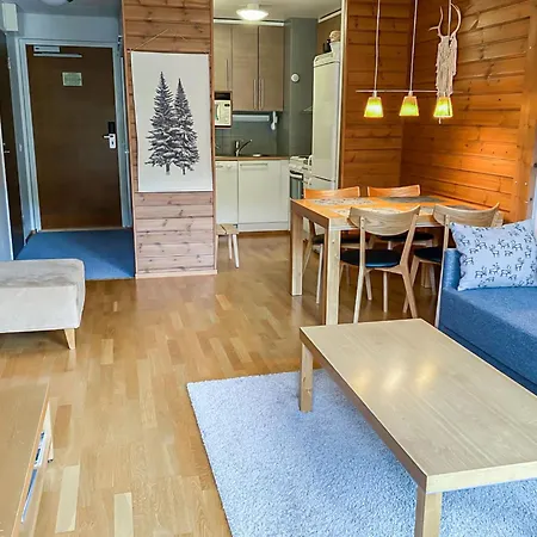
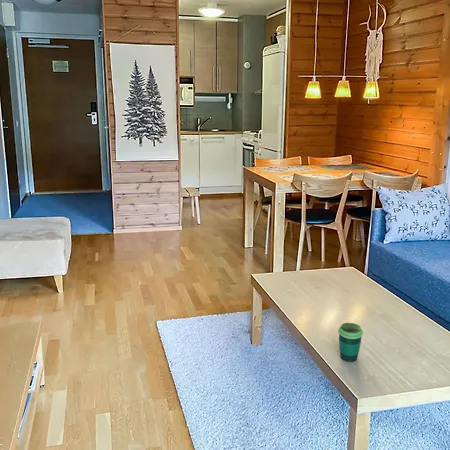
+ cup (349, 342)
